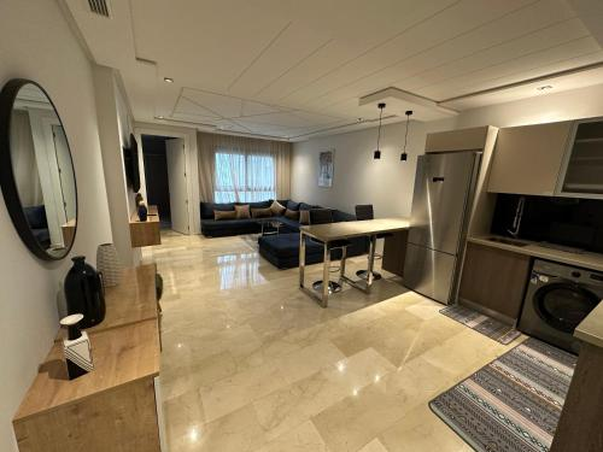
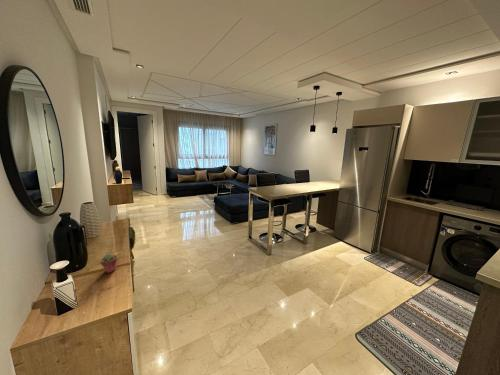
+ potted succulent (109, 261)
